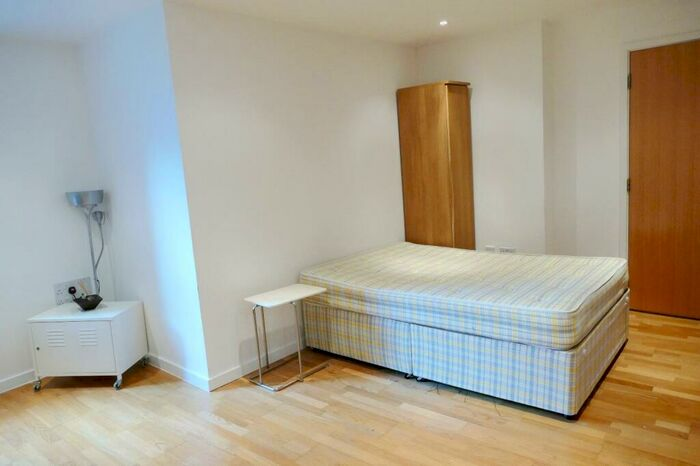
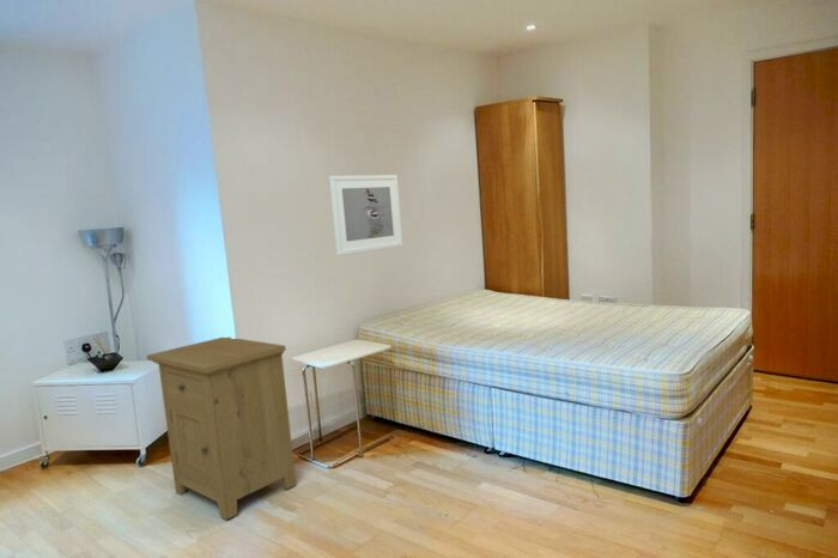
+ nightstand (224, 421)
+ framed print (368, 213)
